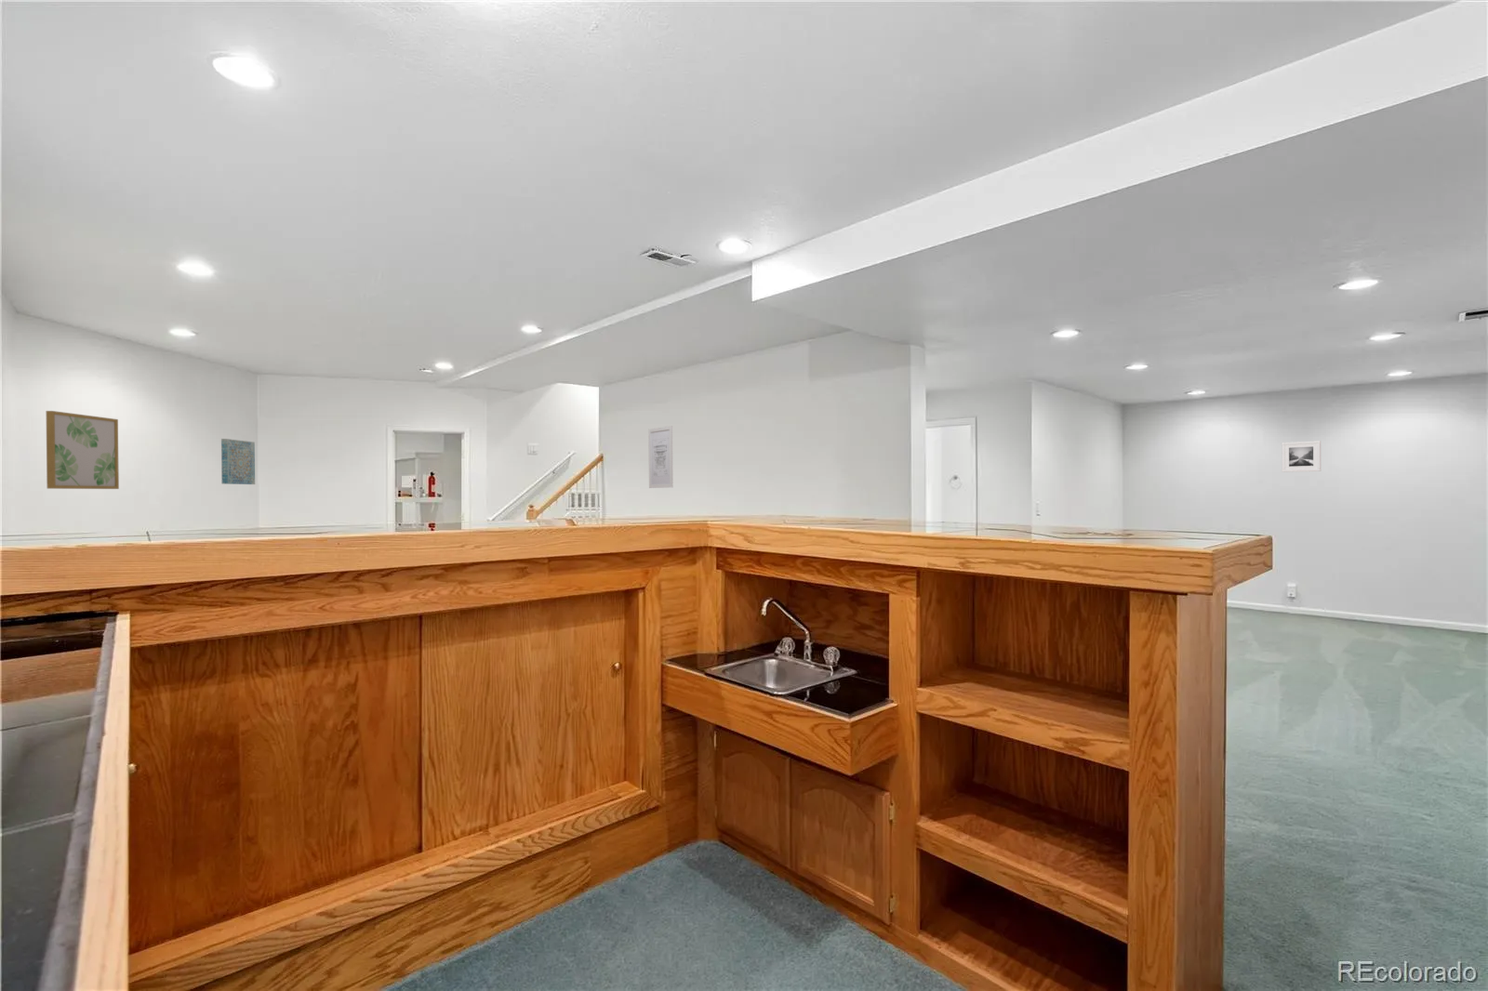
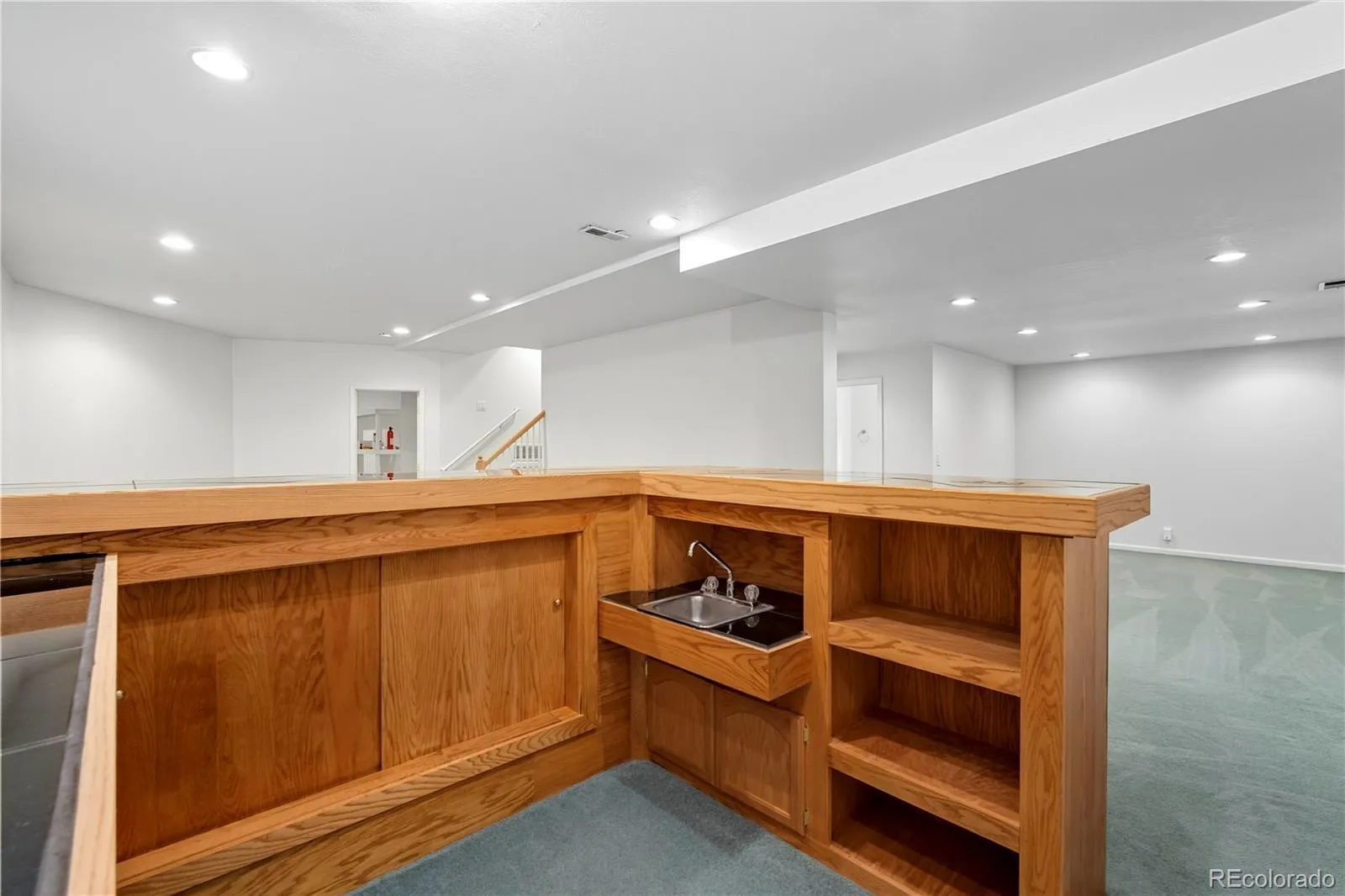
- wall art (84, 451)
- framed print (1301, 457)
- wall art (238, 462)
- wall art (660, 458)
